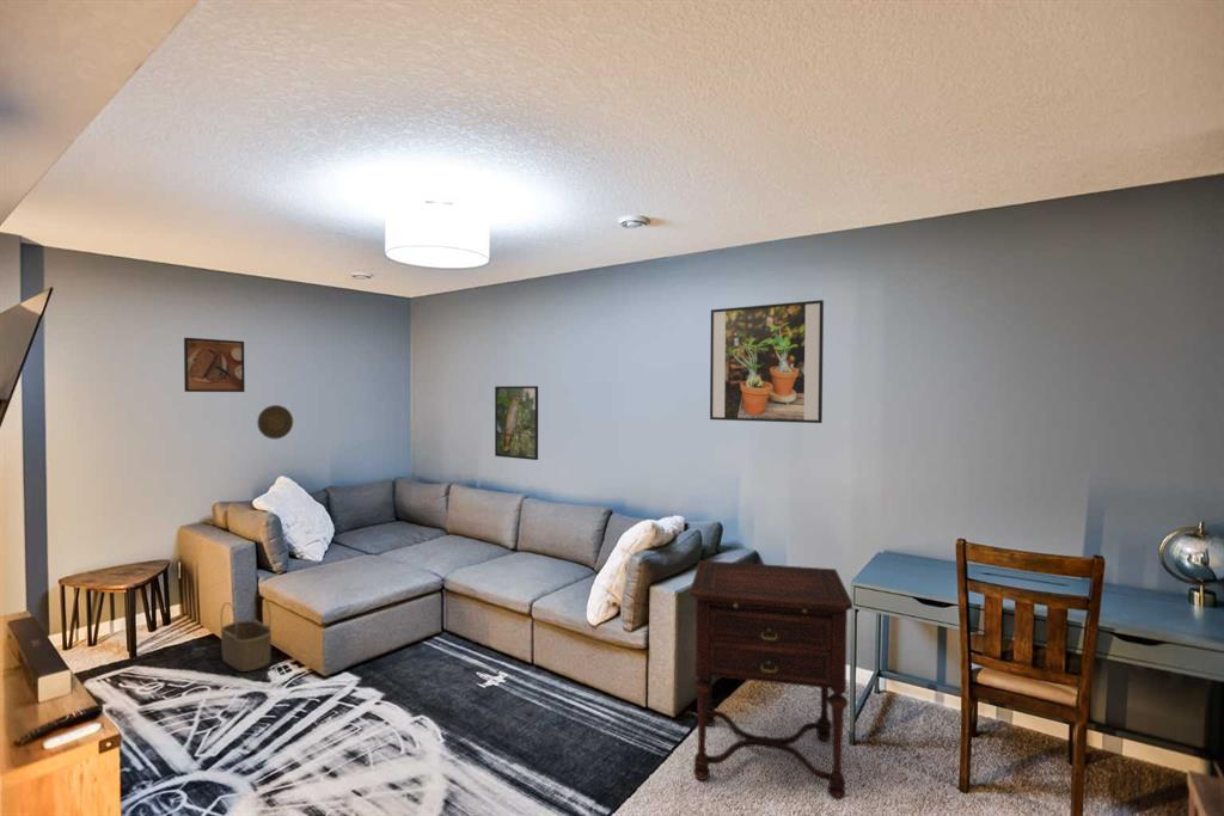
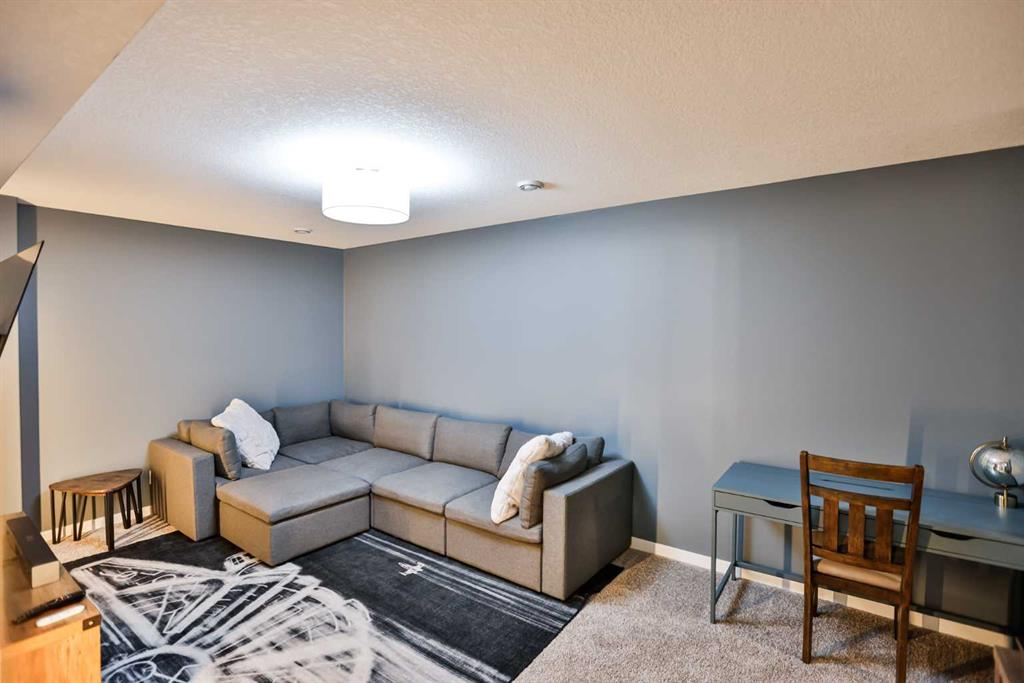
- decorative plate (276, 422)
- side table (766, 668)
- wicker basket (245, 630)
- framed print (515, 422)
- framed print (215, 366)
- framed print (763, 363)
